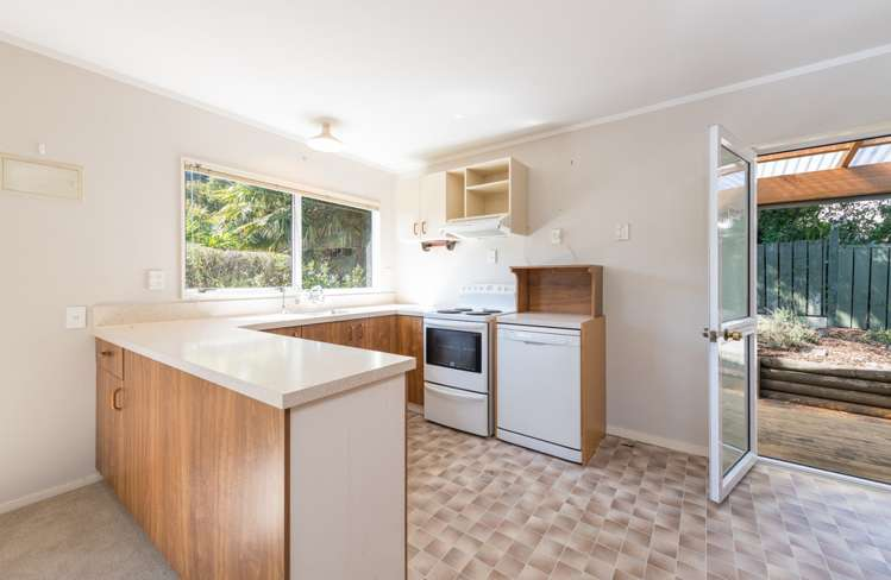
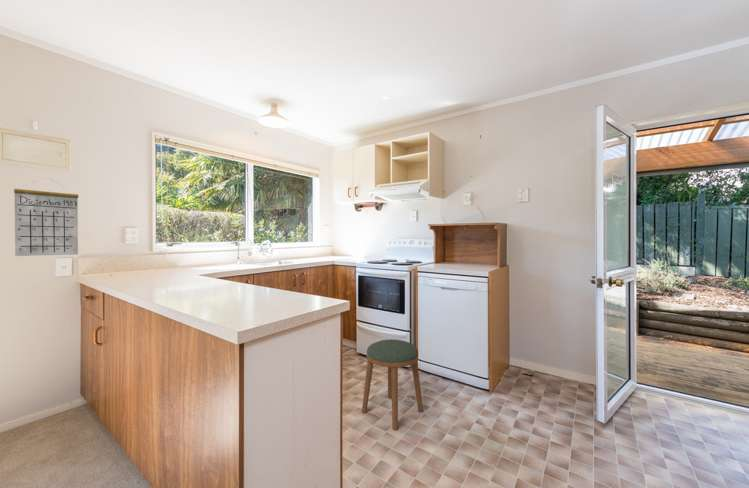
+ calendar (48, 216)
+ stool (392, 377)
